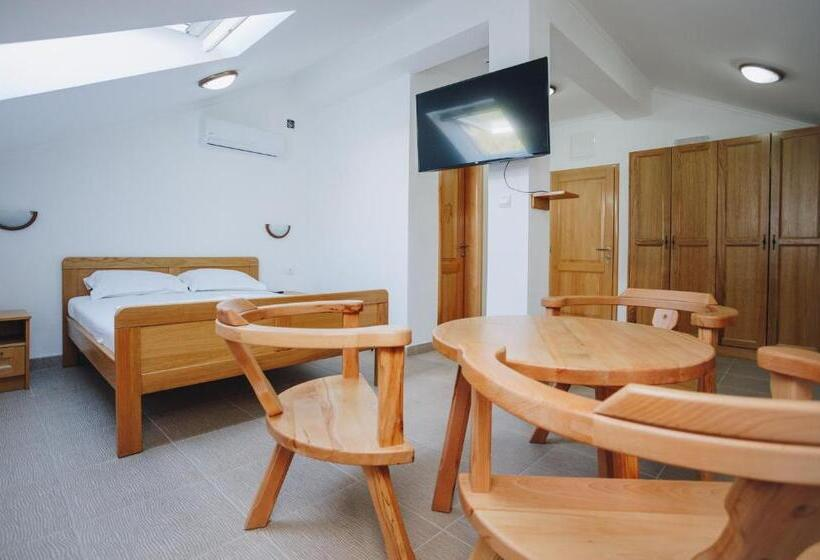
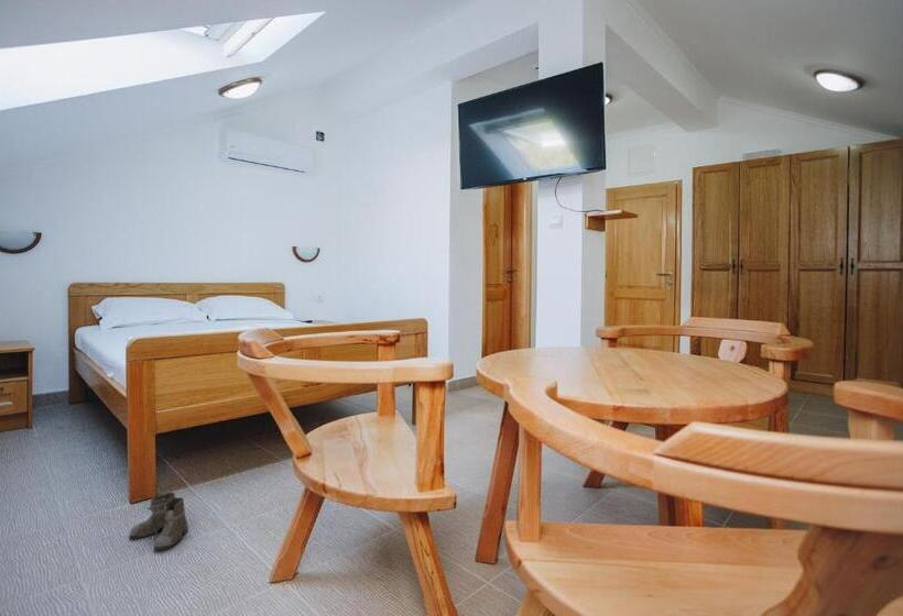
+ boots (161, 517)
